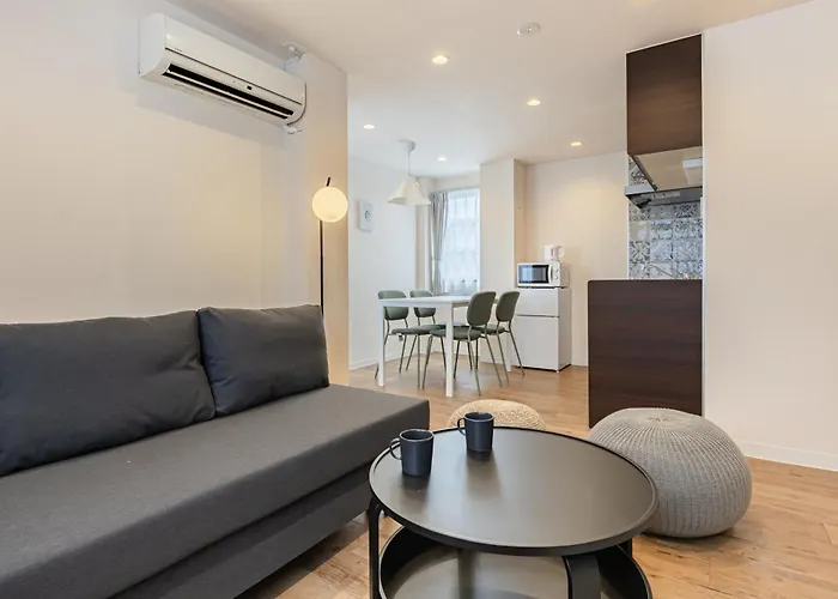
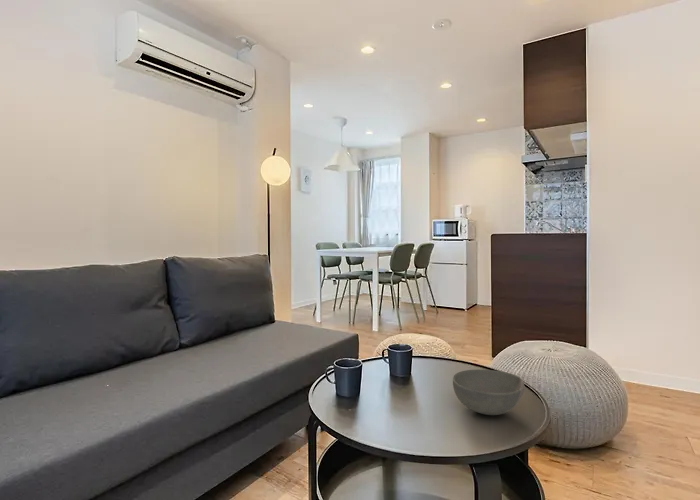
+ bowl (487, 394)
